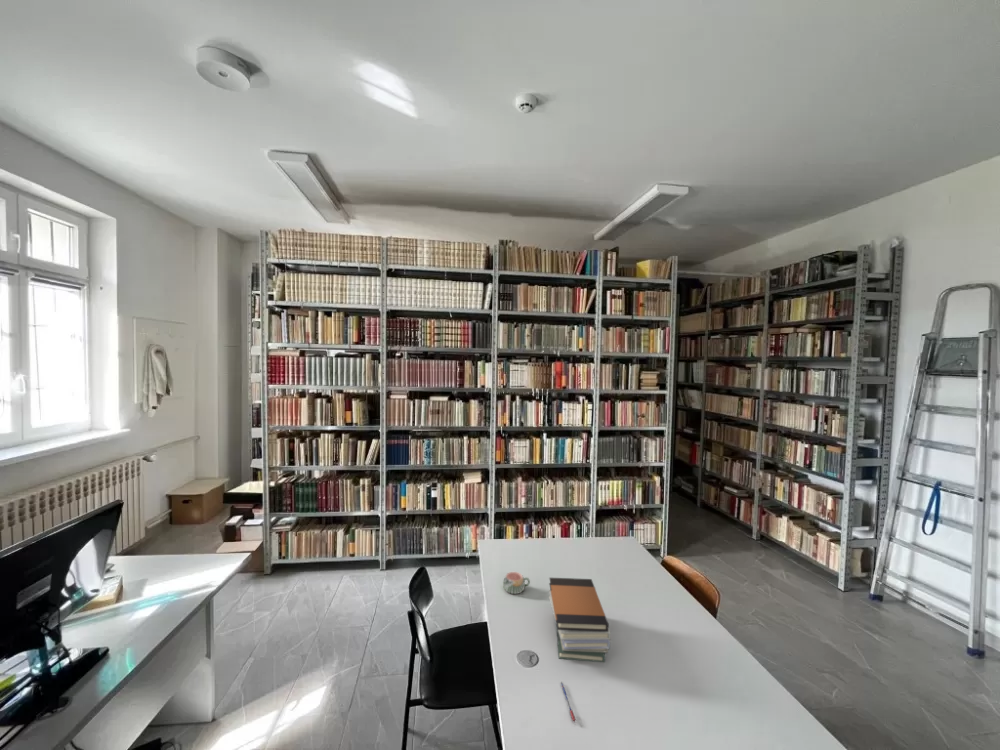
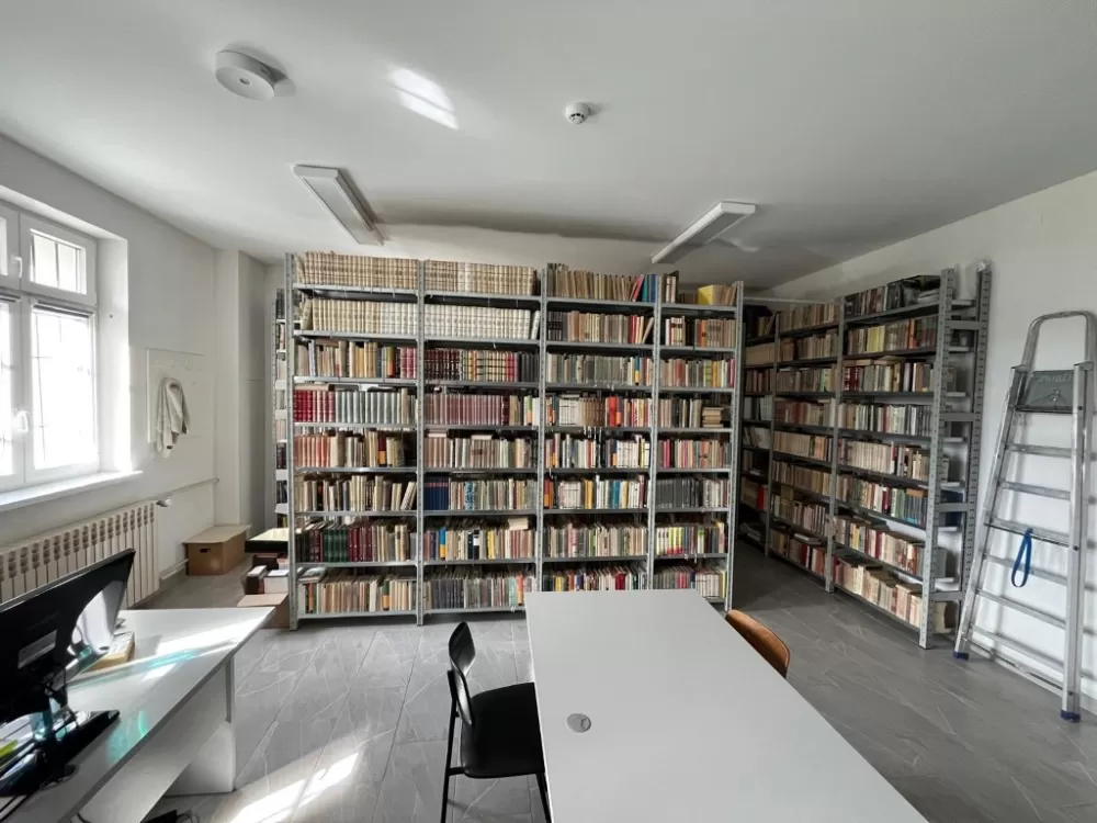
- book stack (577, 617)
- mug (516, 582)
- pen (567, 699)
